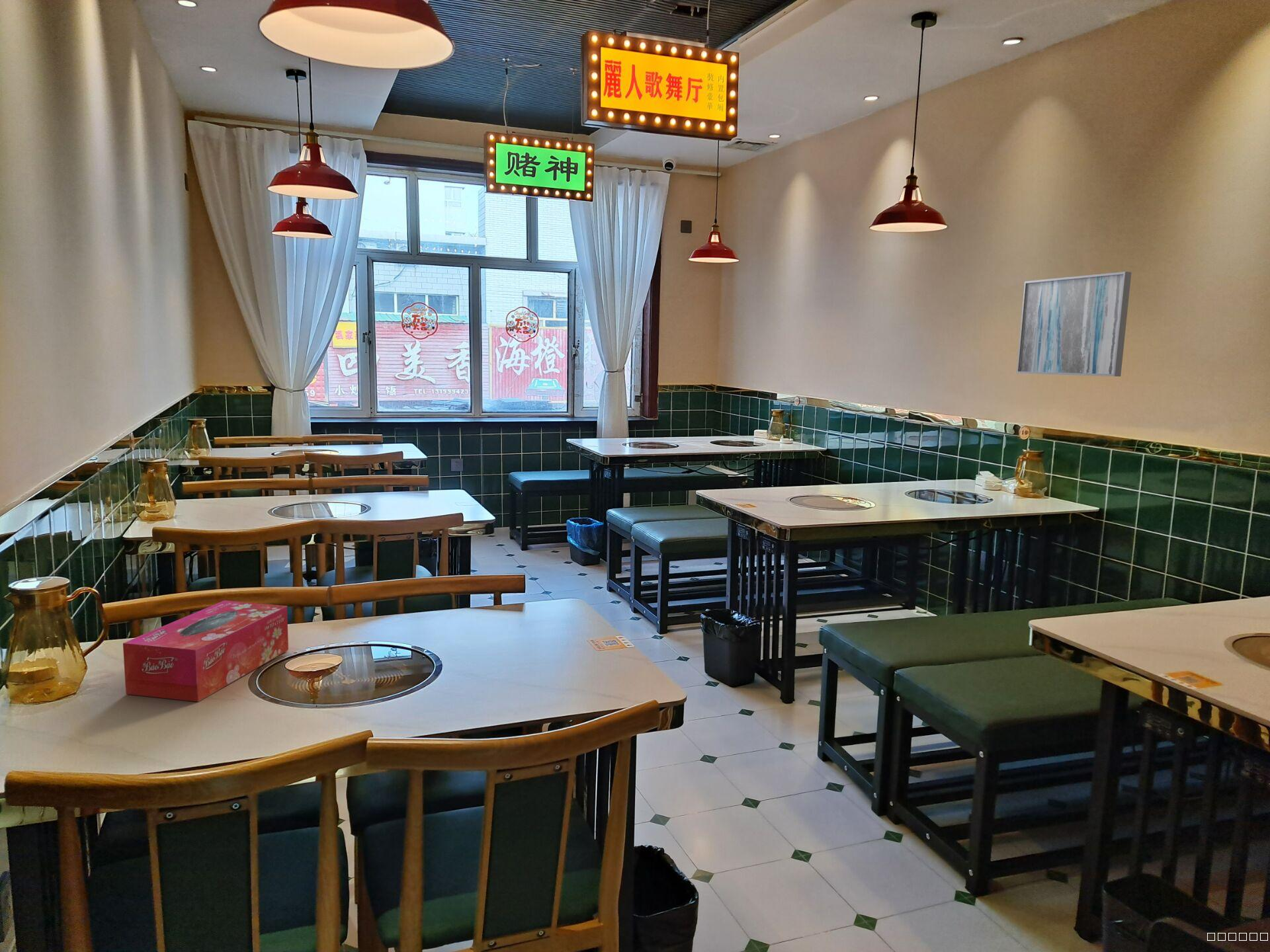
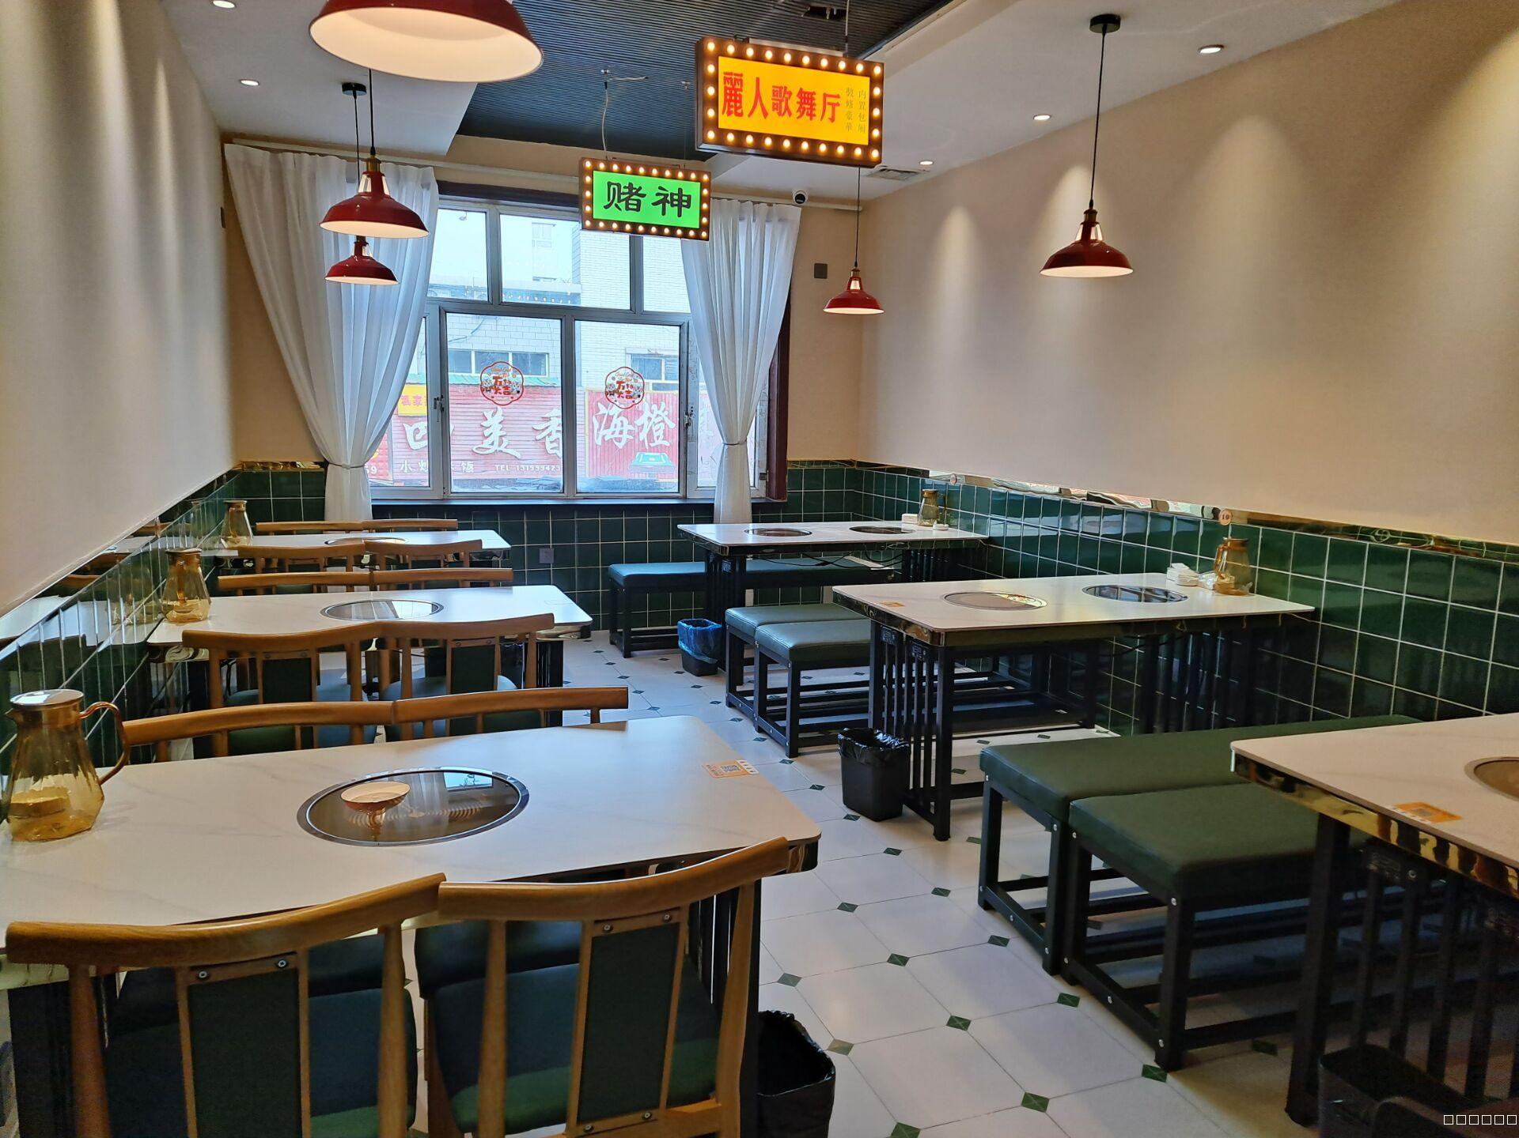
- tissue box (212, 647)
- wall art (1070, 326)
